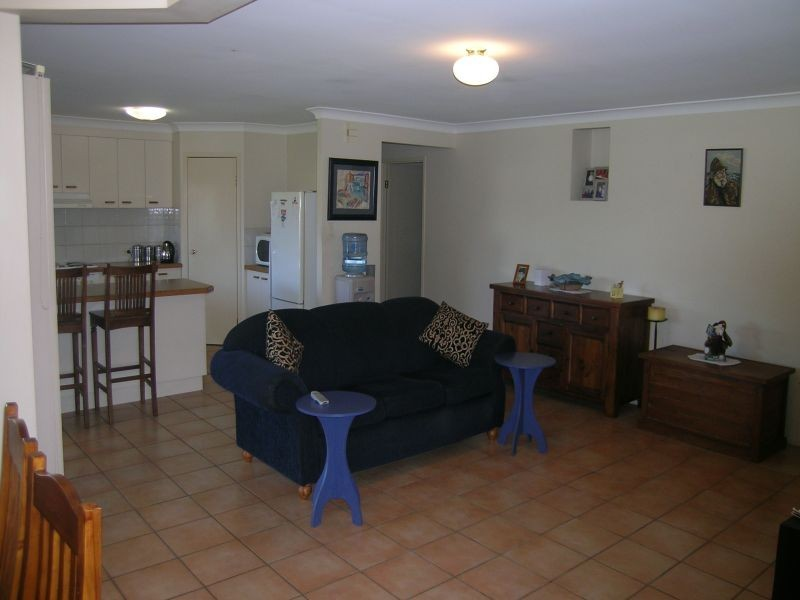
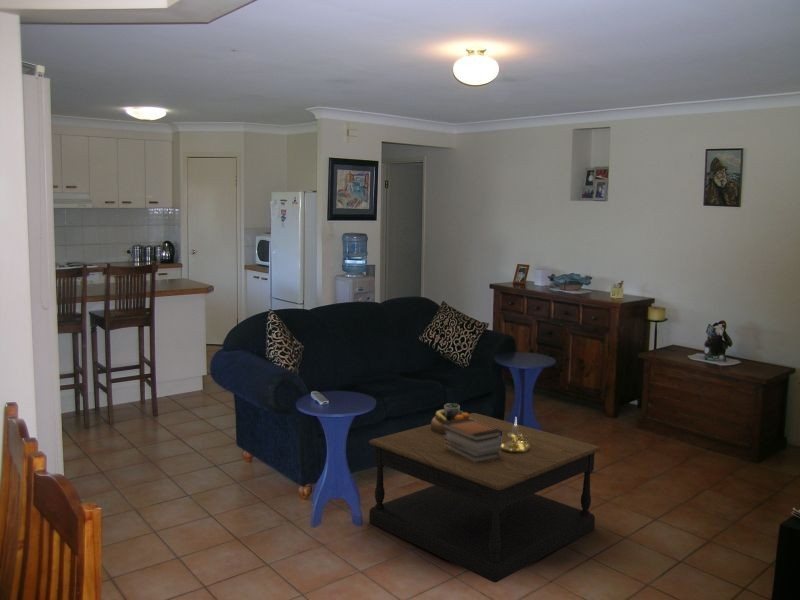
+ book stack (472, 439)
+ candle holder (516, 432)
+ coffee table (483, 484)
+ decorative bowl (452, 416)
